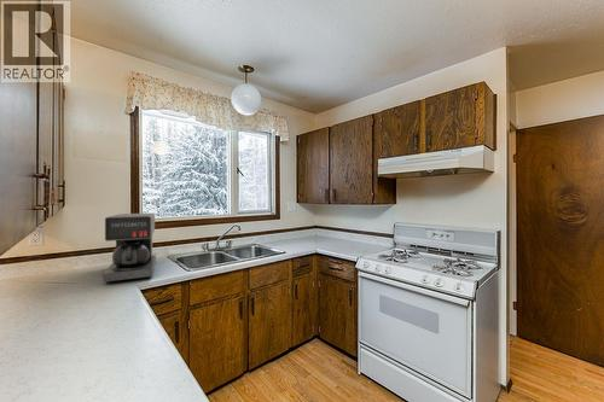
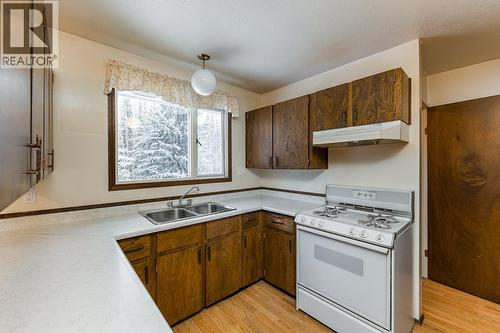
- coffee maker (133, 243)
